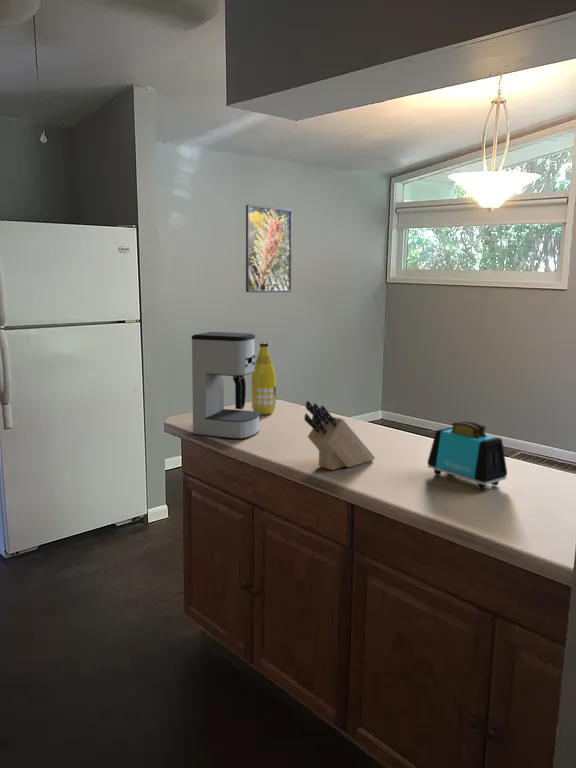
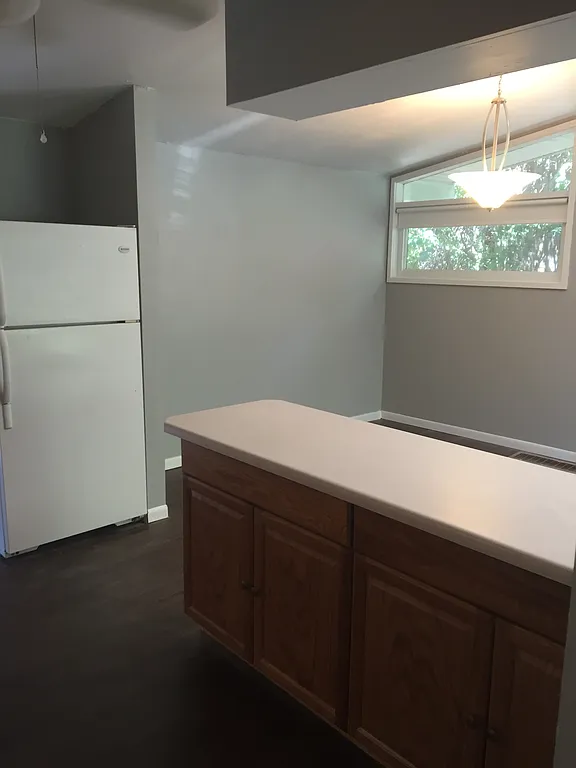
- toaster (467, 451)
- coffee maker (234, 381)
- bottle (263, 378)
- knife block (338, 431)
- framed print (269, 250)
